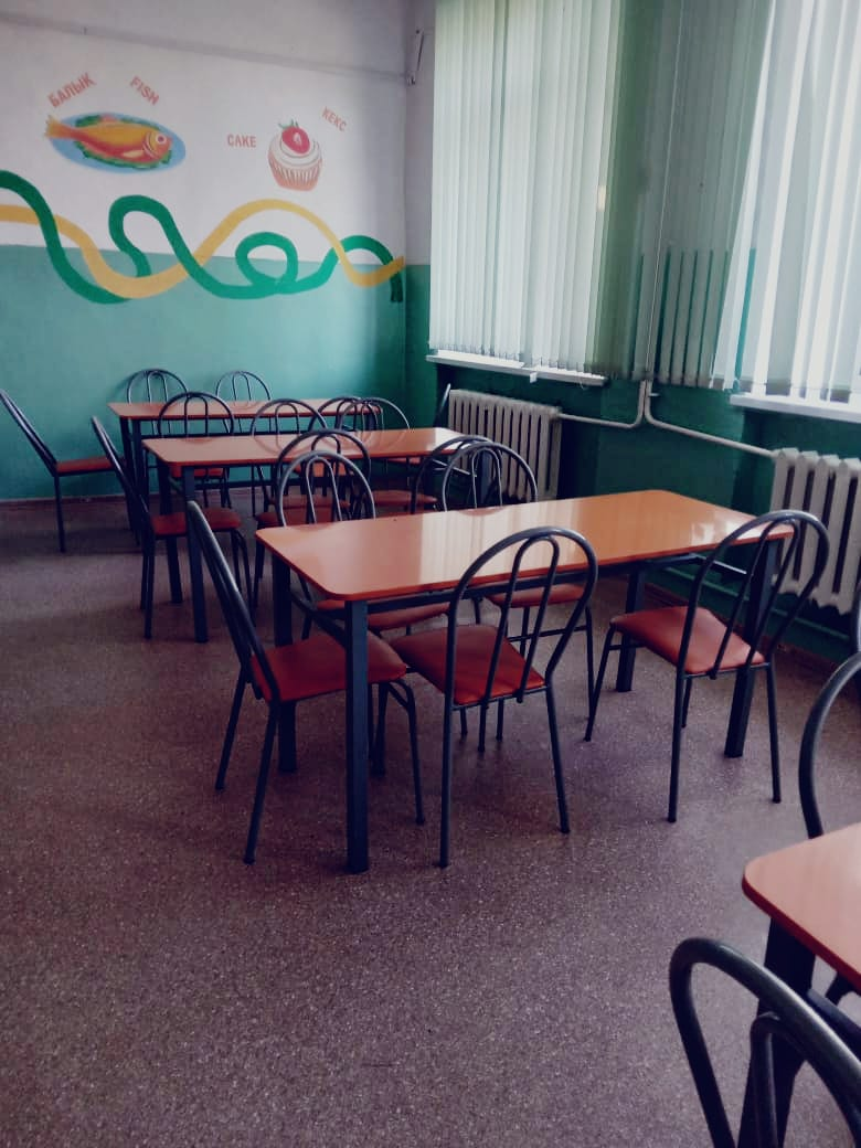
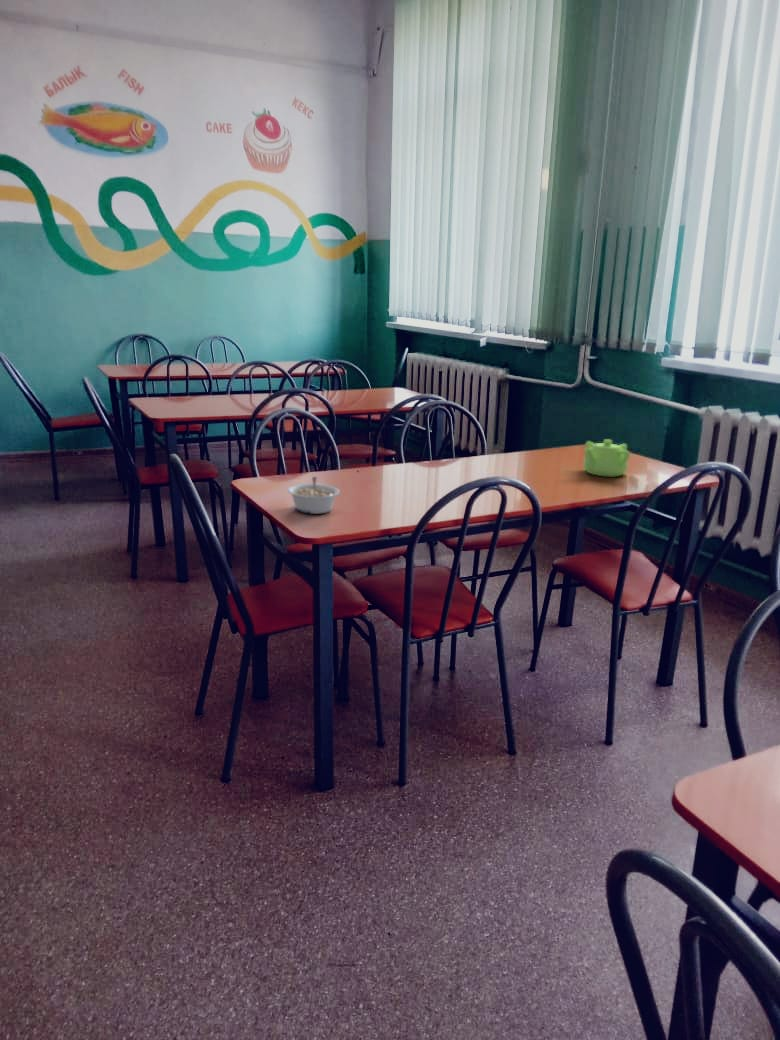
+ legume (312, 497)
+ teapot (605, 456)
